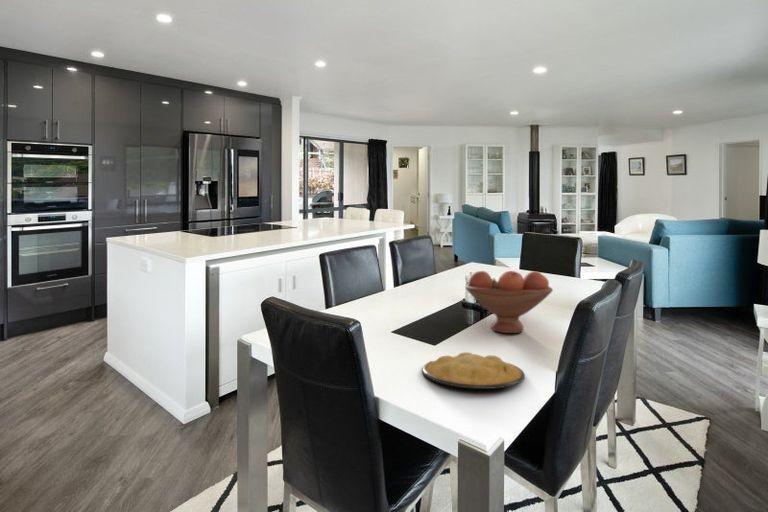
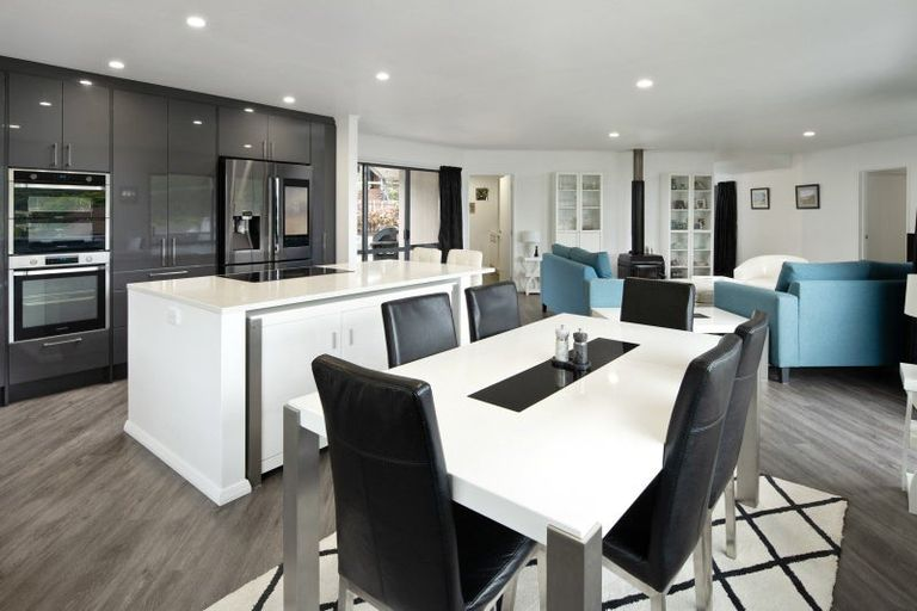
- fruit bowl (507, 299)
- plate (472, 363)
